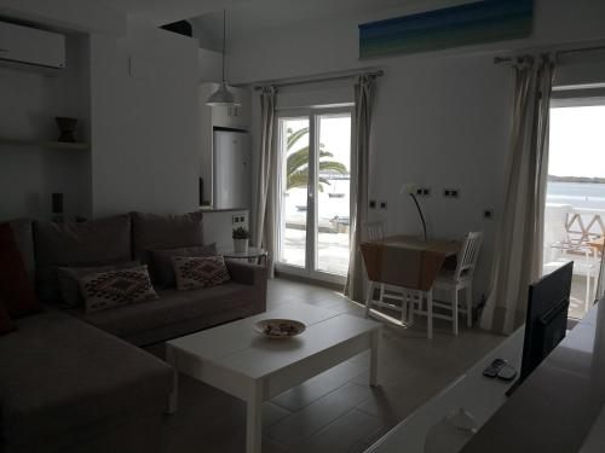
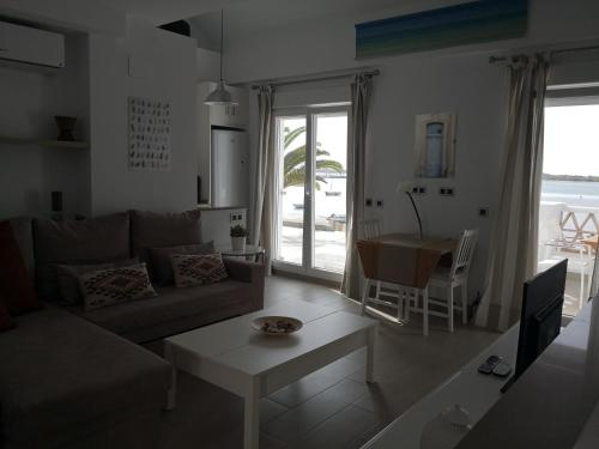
+ wall art (150, 135)
+ wall art (435, 146)
